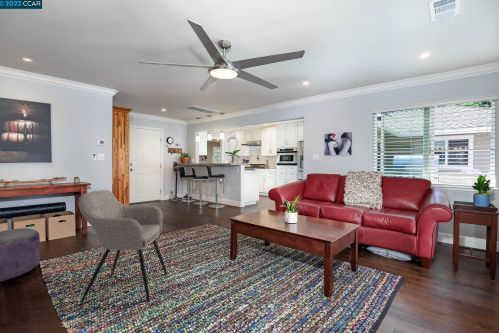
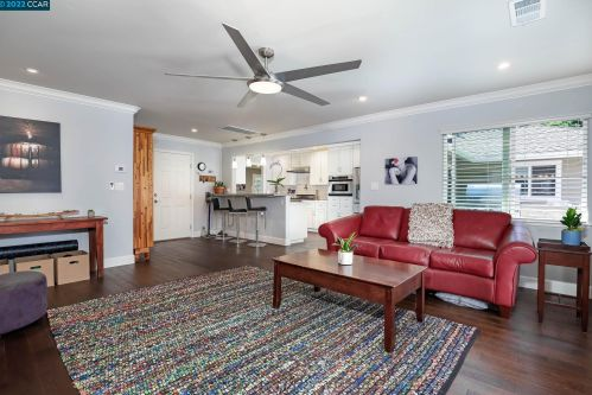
- armchair (126, 238)
